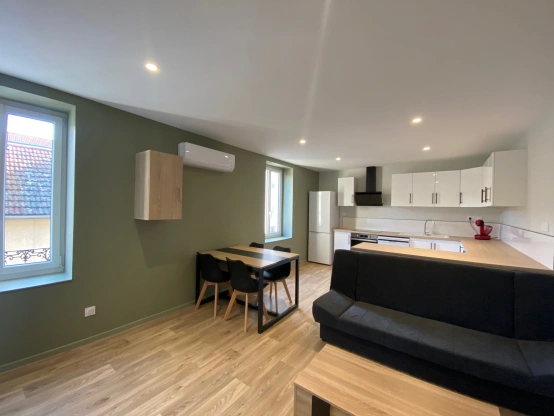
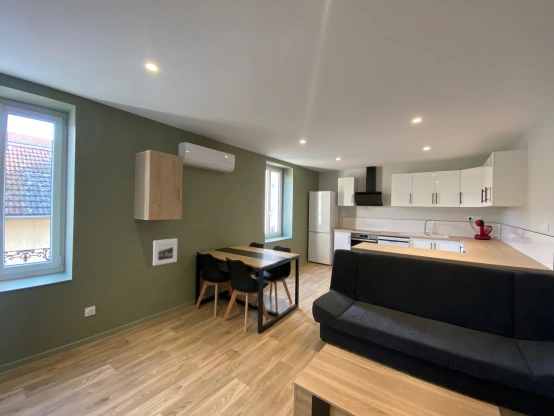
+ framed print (165, 251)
